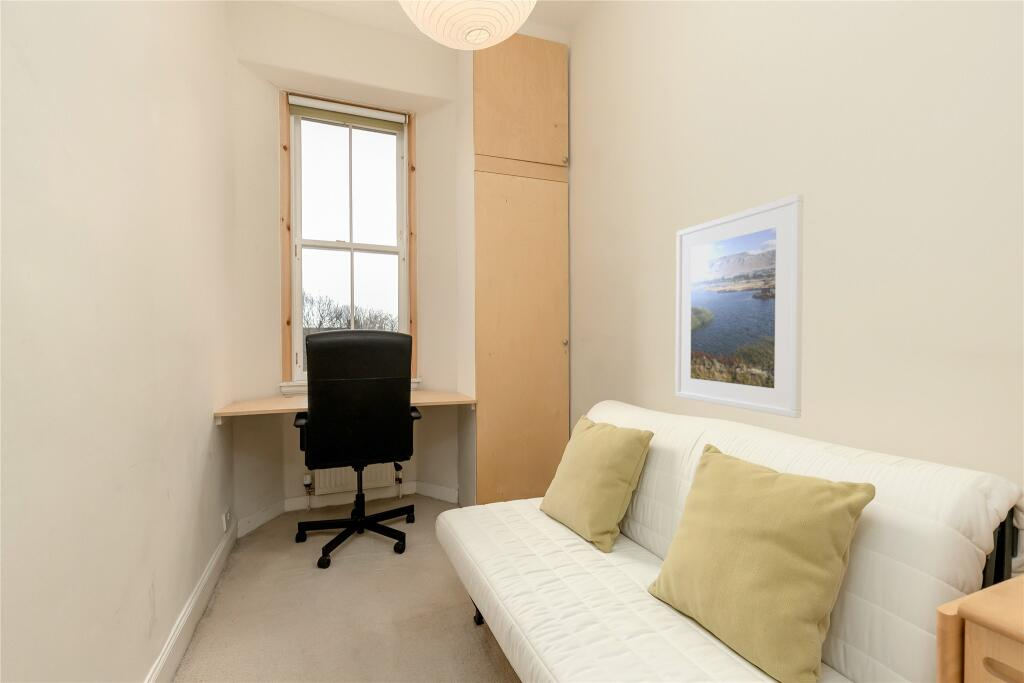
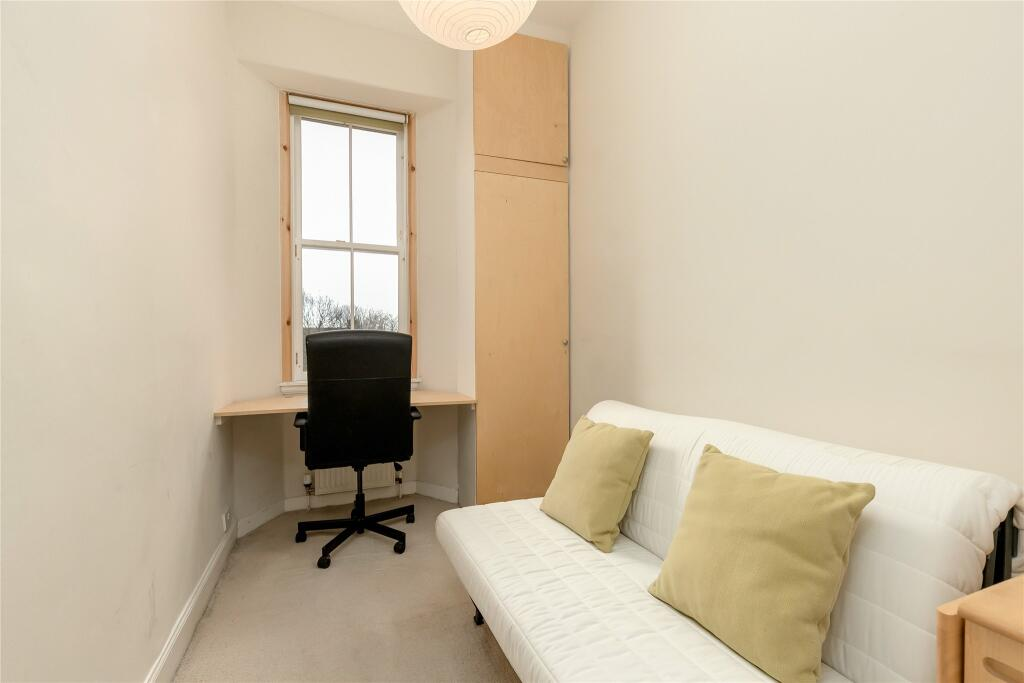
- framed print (729, 310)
